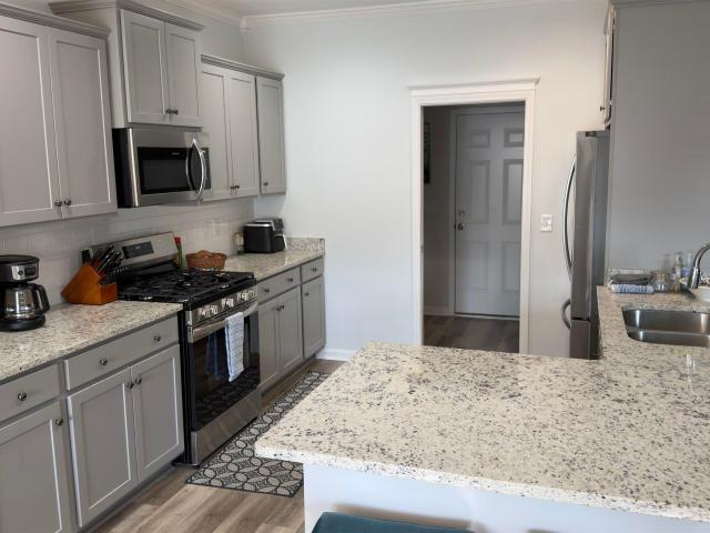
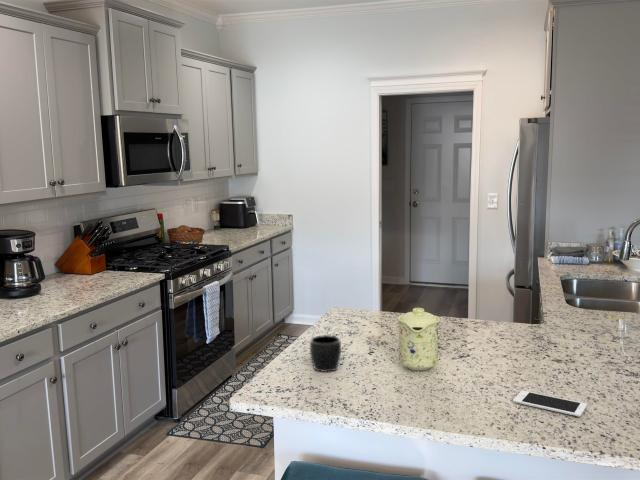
+ cell phone (549, 402)
+ mug (418, 337)
+ mug (328, 352)
